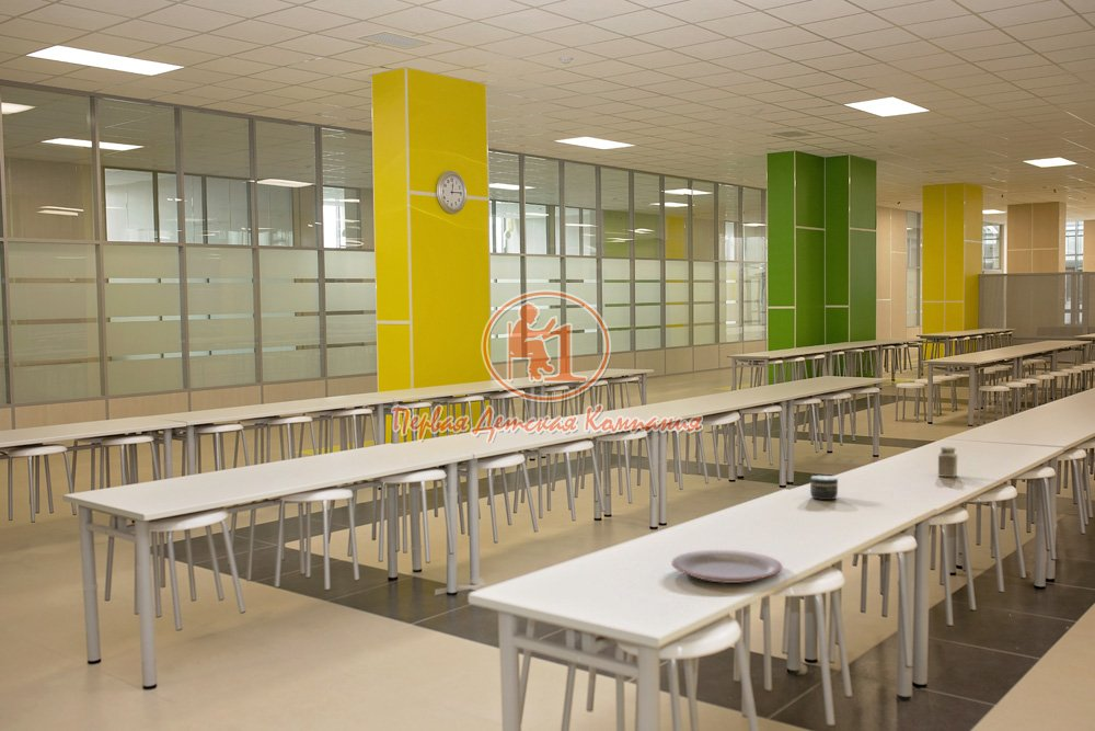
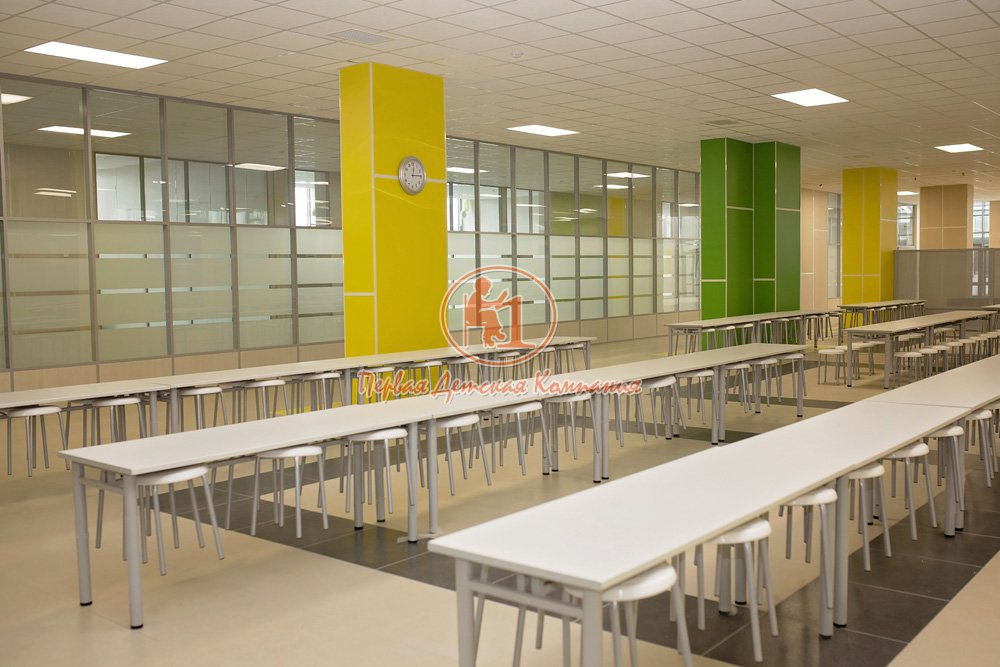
- jar (823, 487)
- plate (726, 568)
- salt shaker (947, 460)
